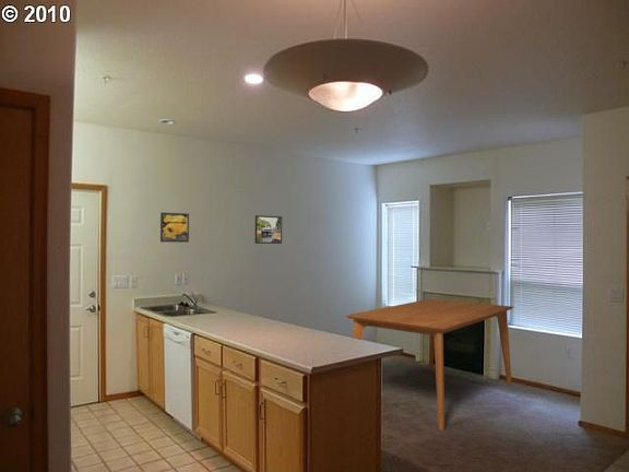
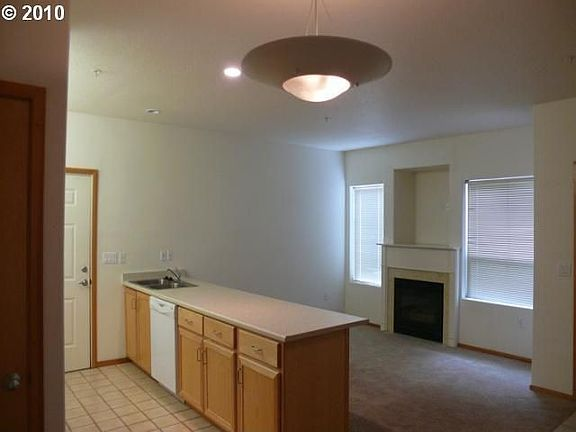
- dining table (435, 352)
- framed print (269, 229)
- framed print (175, 227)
